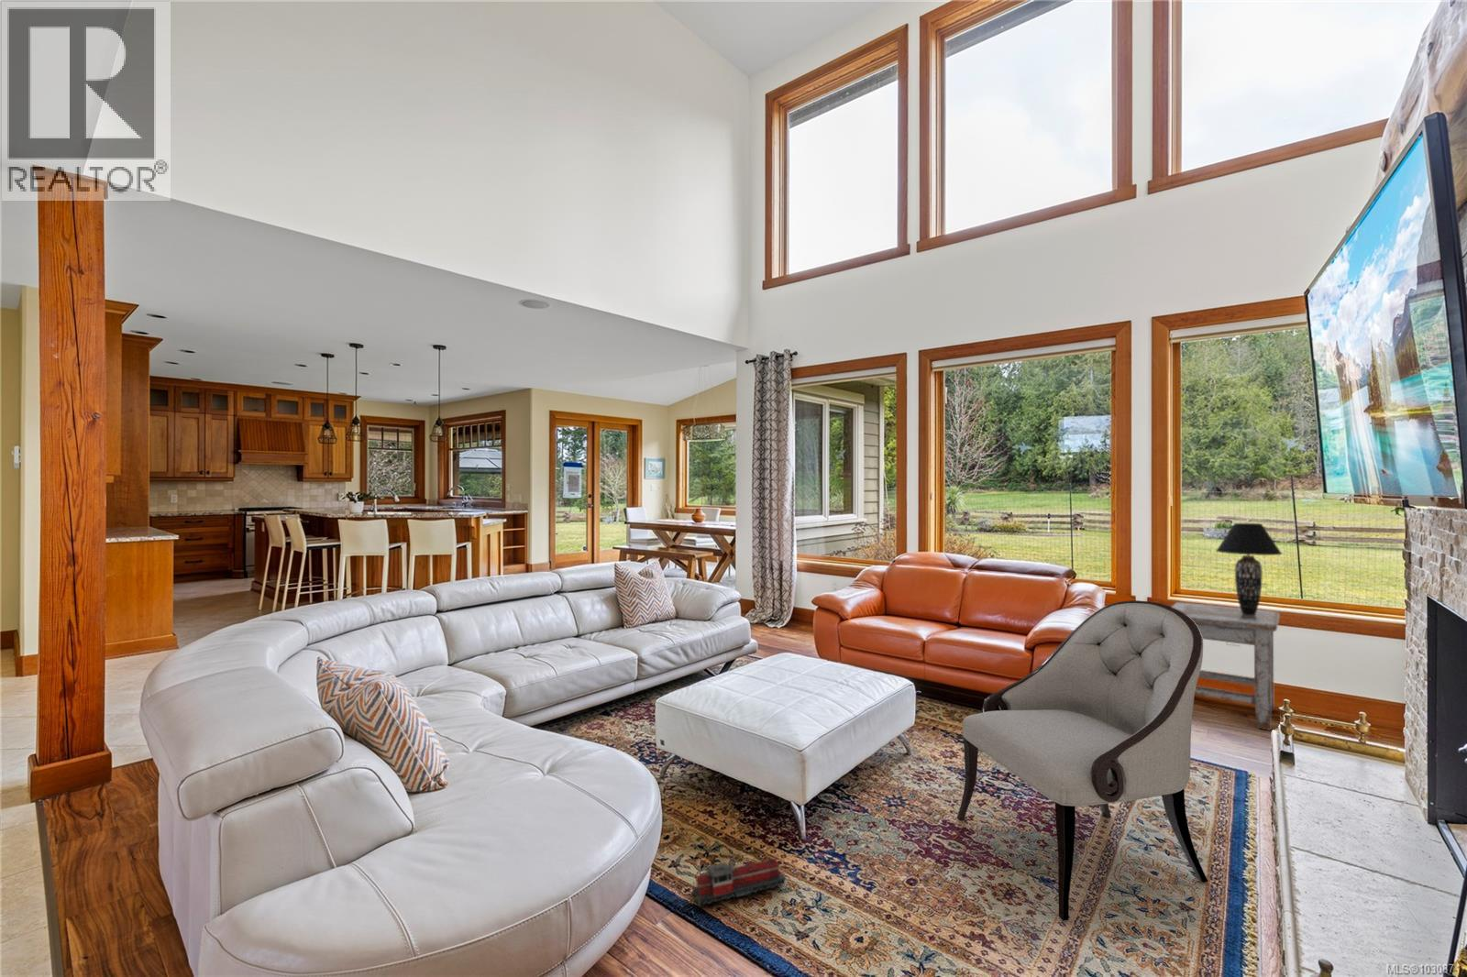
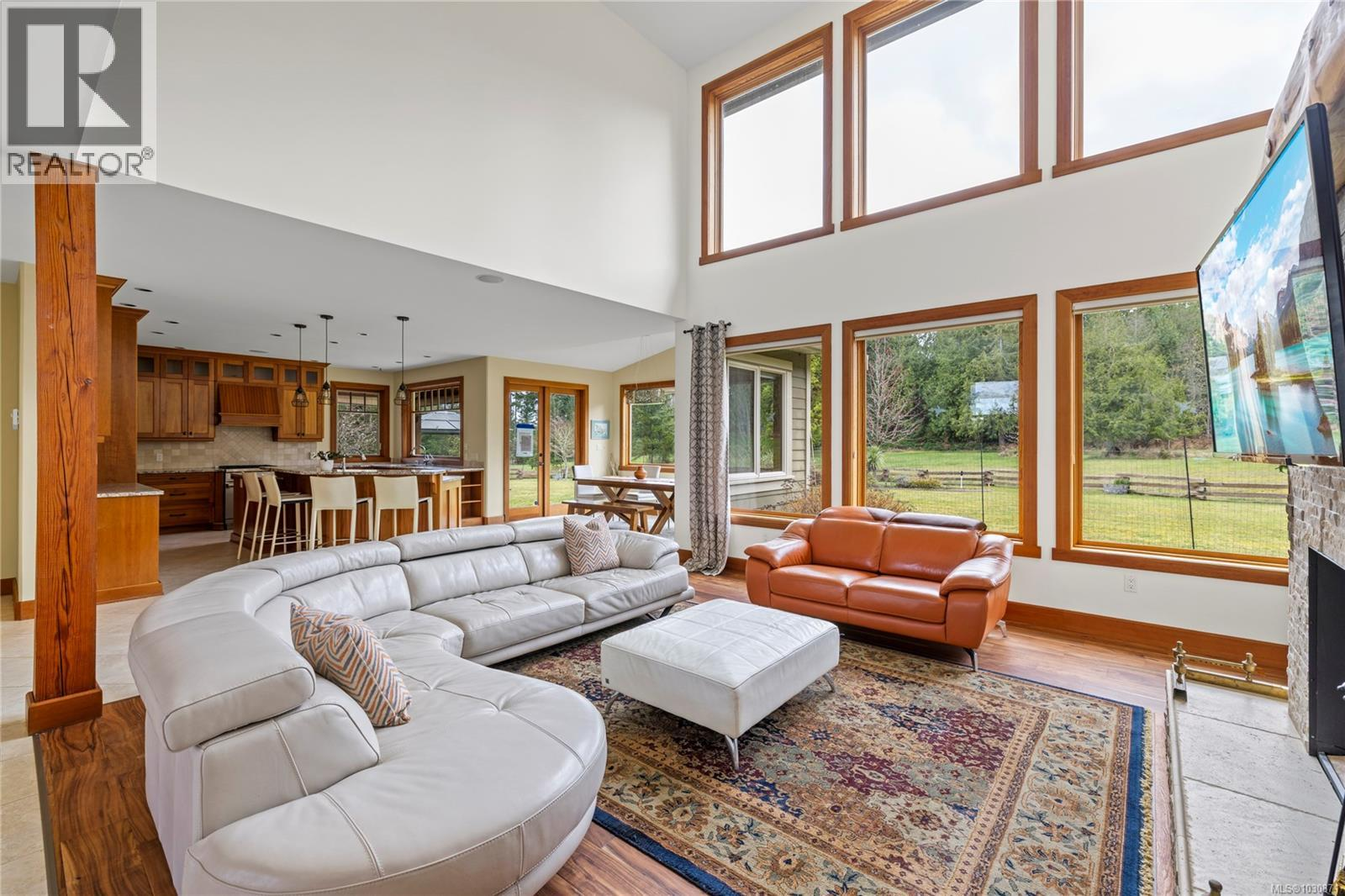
- stool (1217, 672)
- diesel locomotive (739, 877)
- table lamp (1248, 568)
- armchair (1083, 729)
